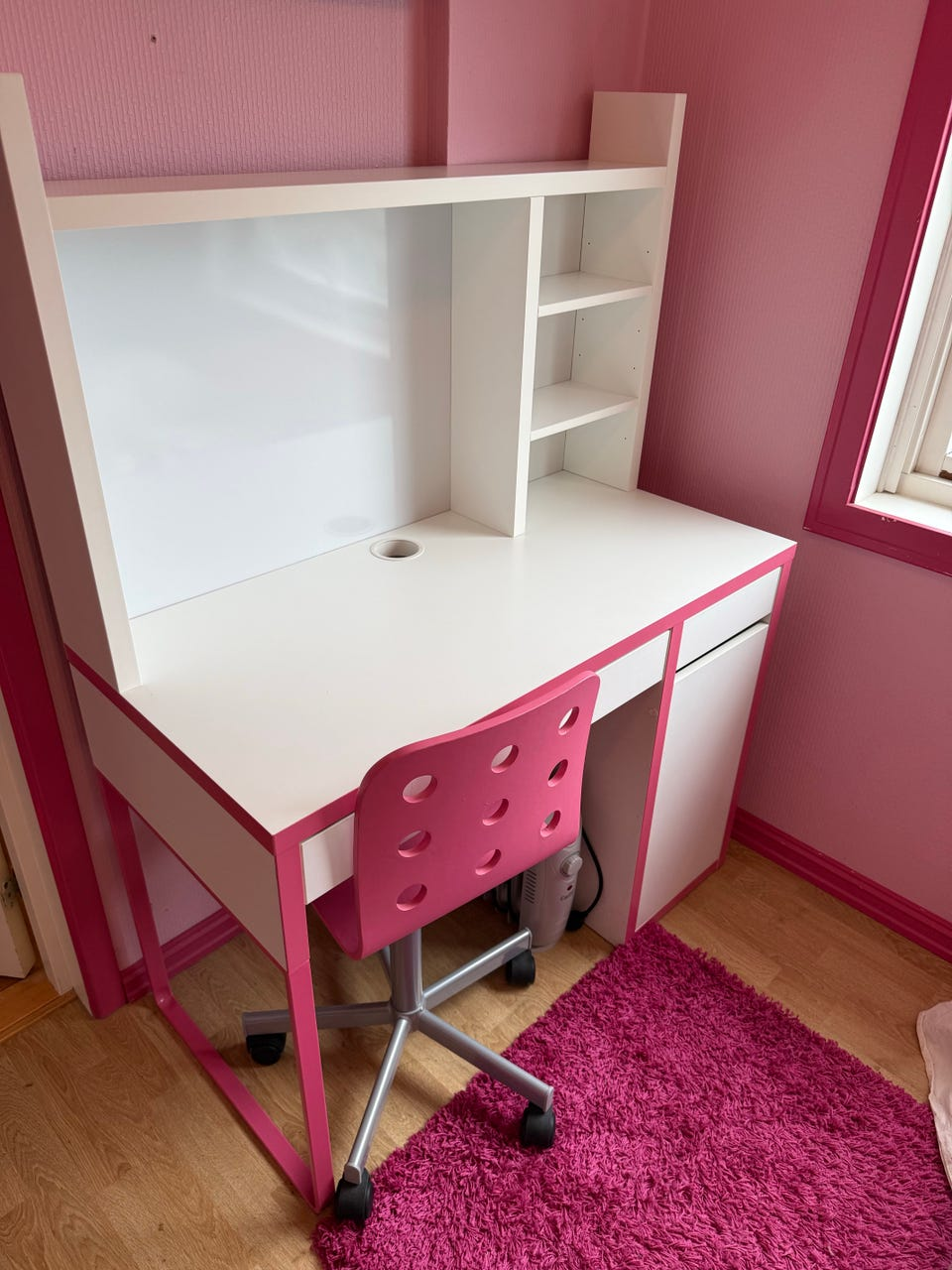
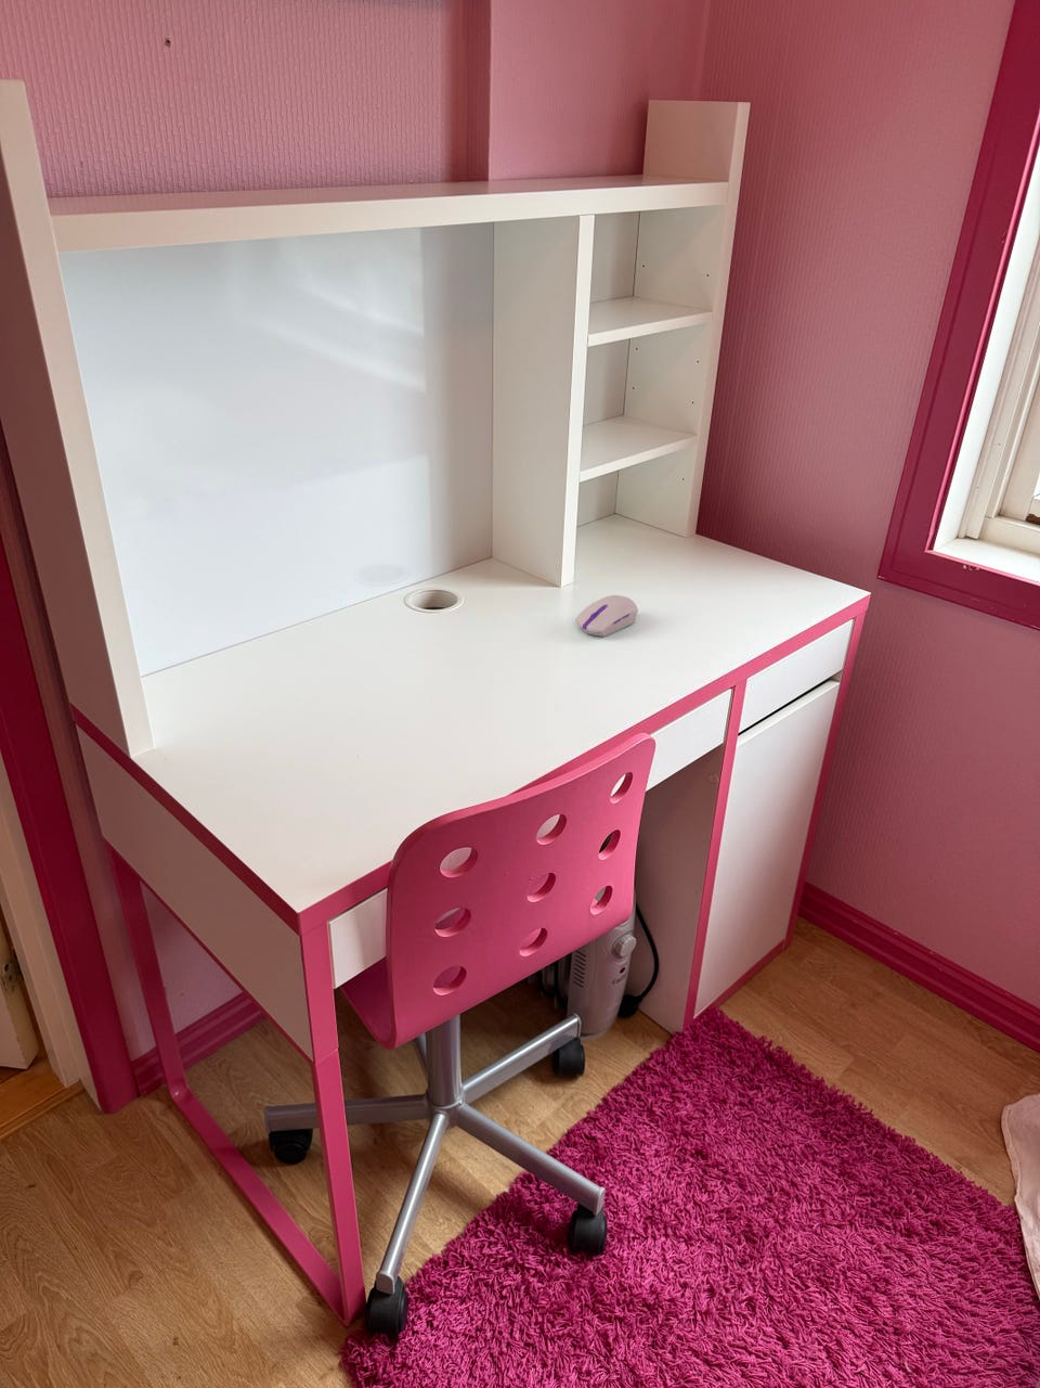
+ computer mouse (608, 613)
